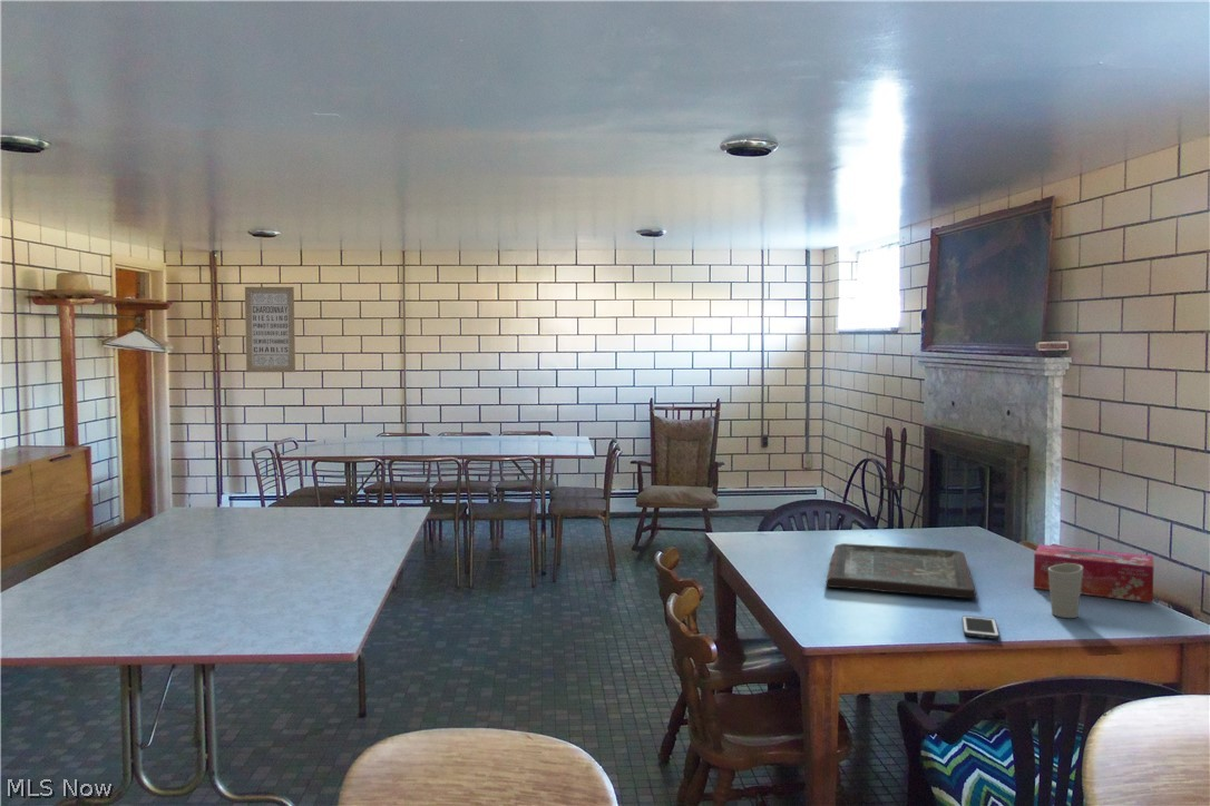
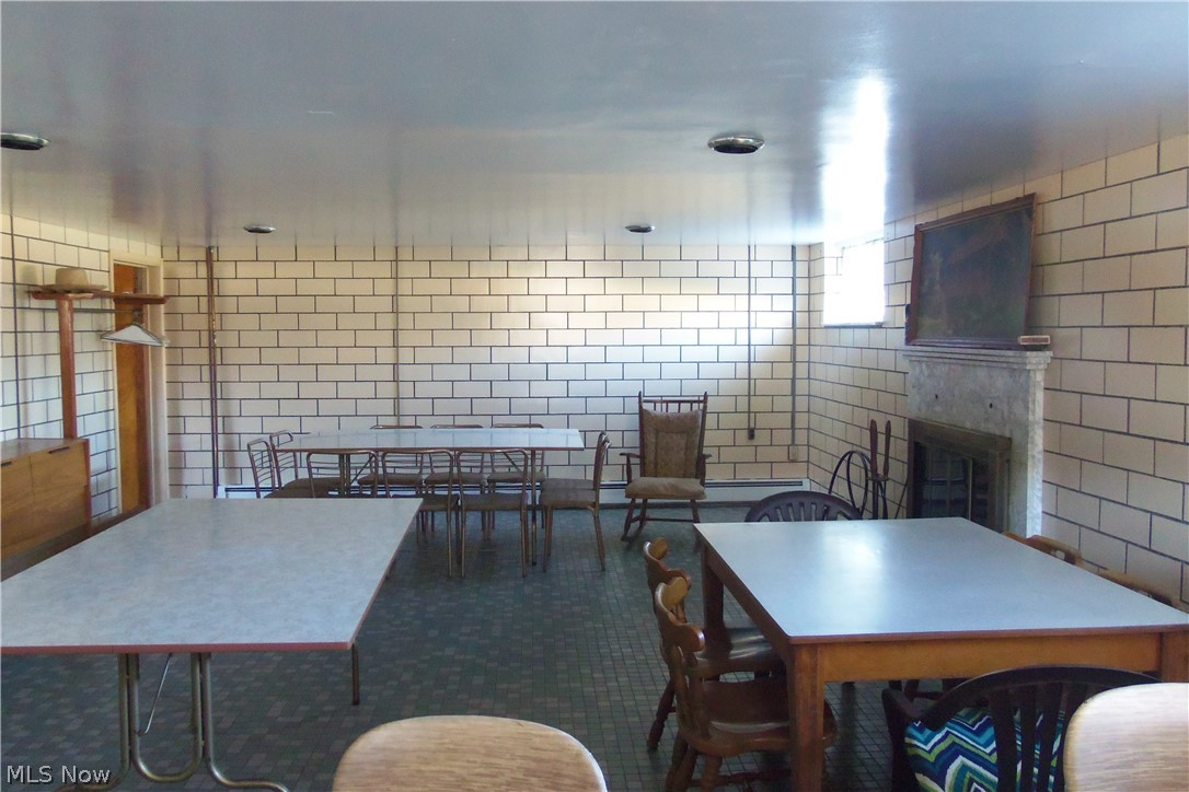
- cup (1065, 589)
- board game (898, 568)
- tissue box (1092, 571)
- cell phone (979, 627)
- wall art (270, 330)
